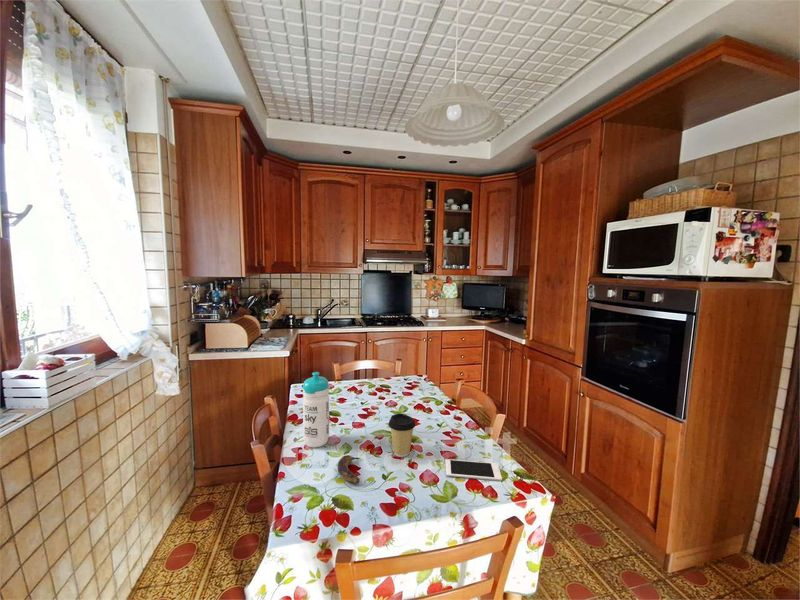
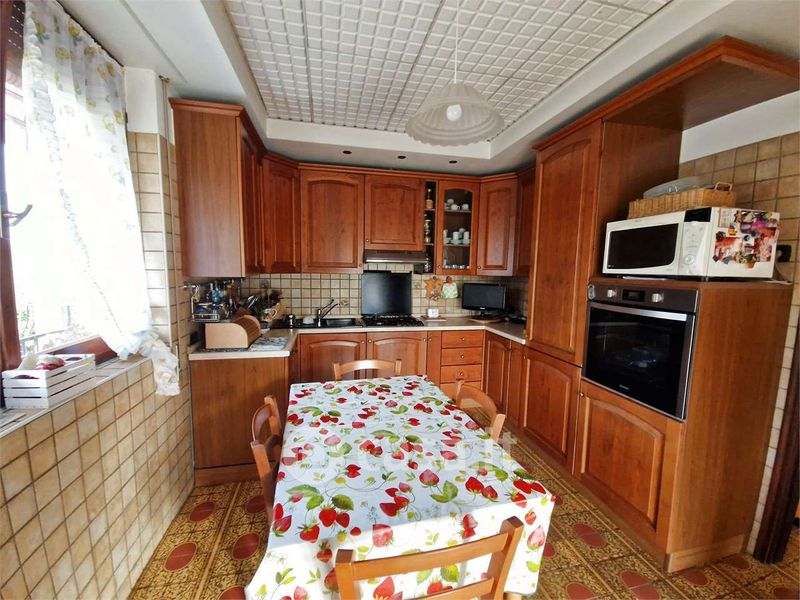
- banana (347, 467)
- water bottle (316, 407)
- coffee cup (401, 435)
- cell phone (472, 469)
